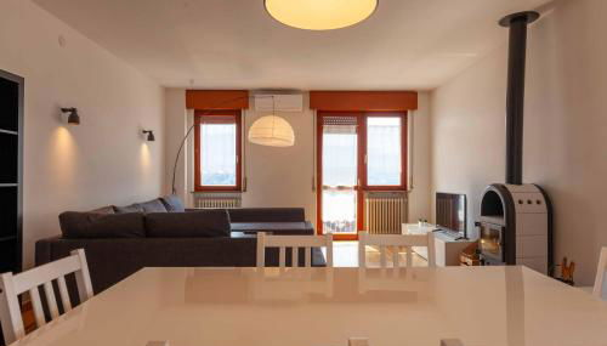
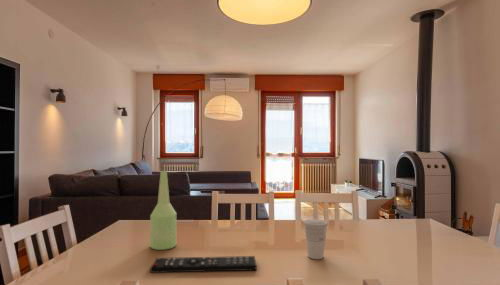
+ cup (315, 238)
+ remote control (204, 263)
+ bottle (163, 208)
